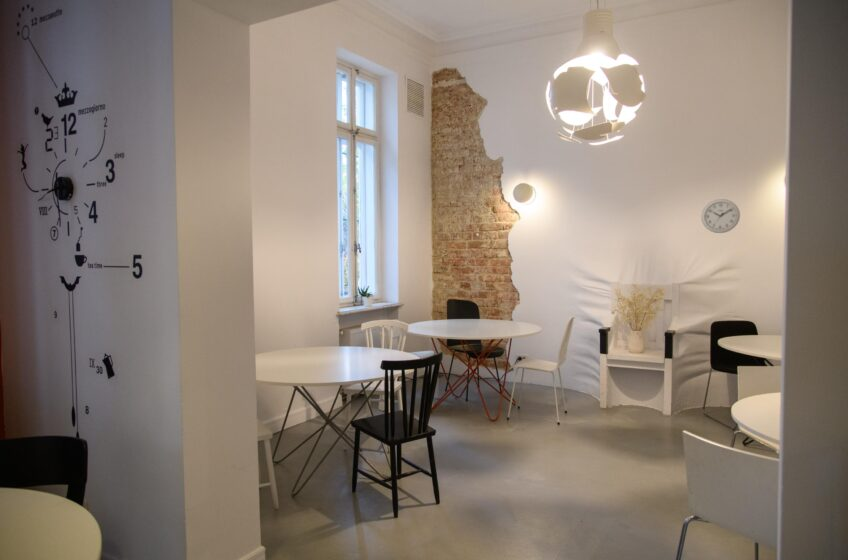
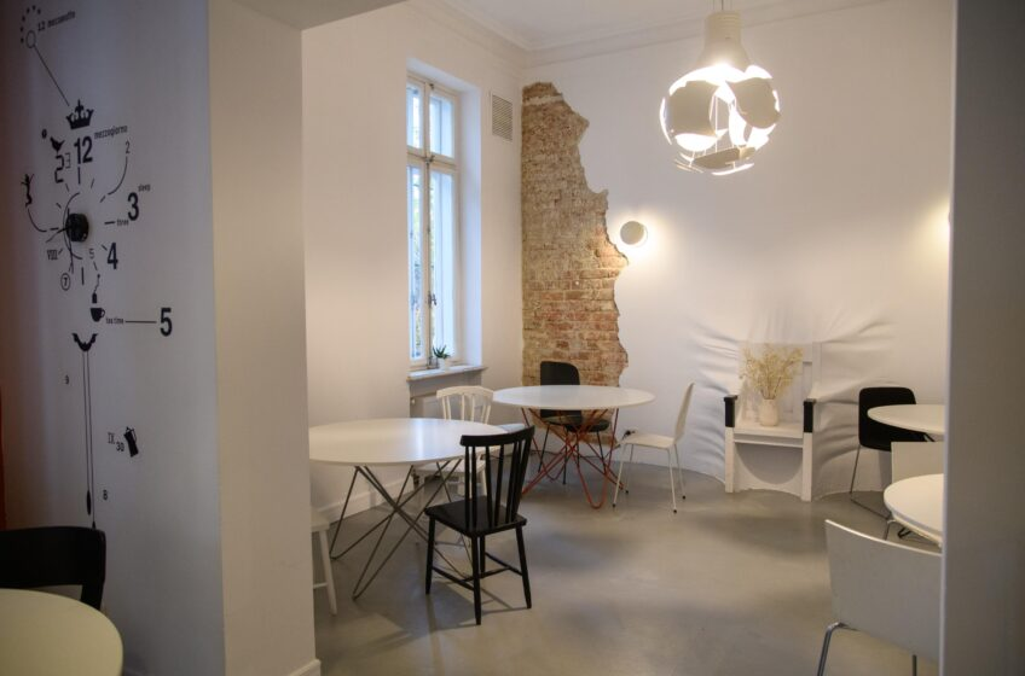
- wall clock (720, 216)
